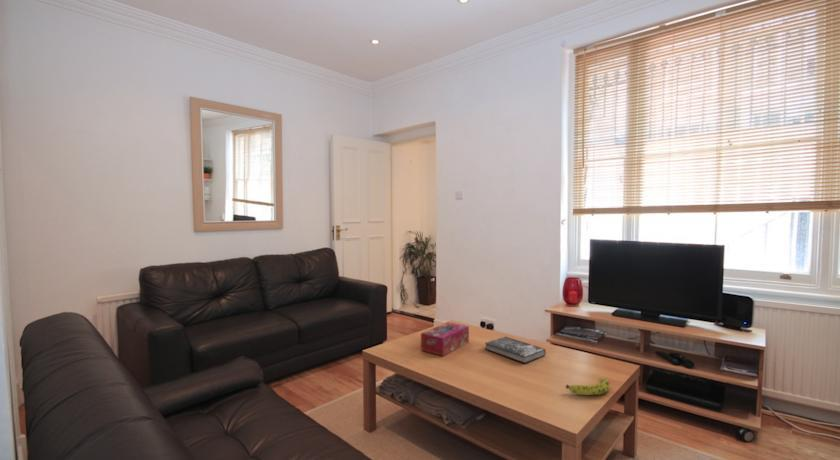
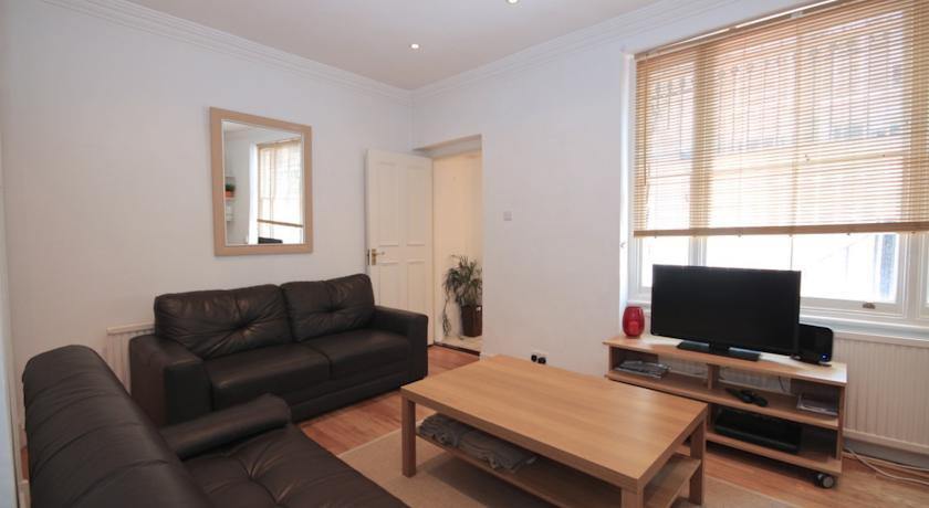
- tissue box (445, 337)
- book (514, 348)
- fruit (587, 385)
